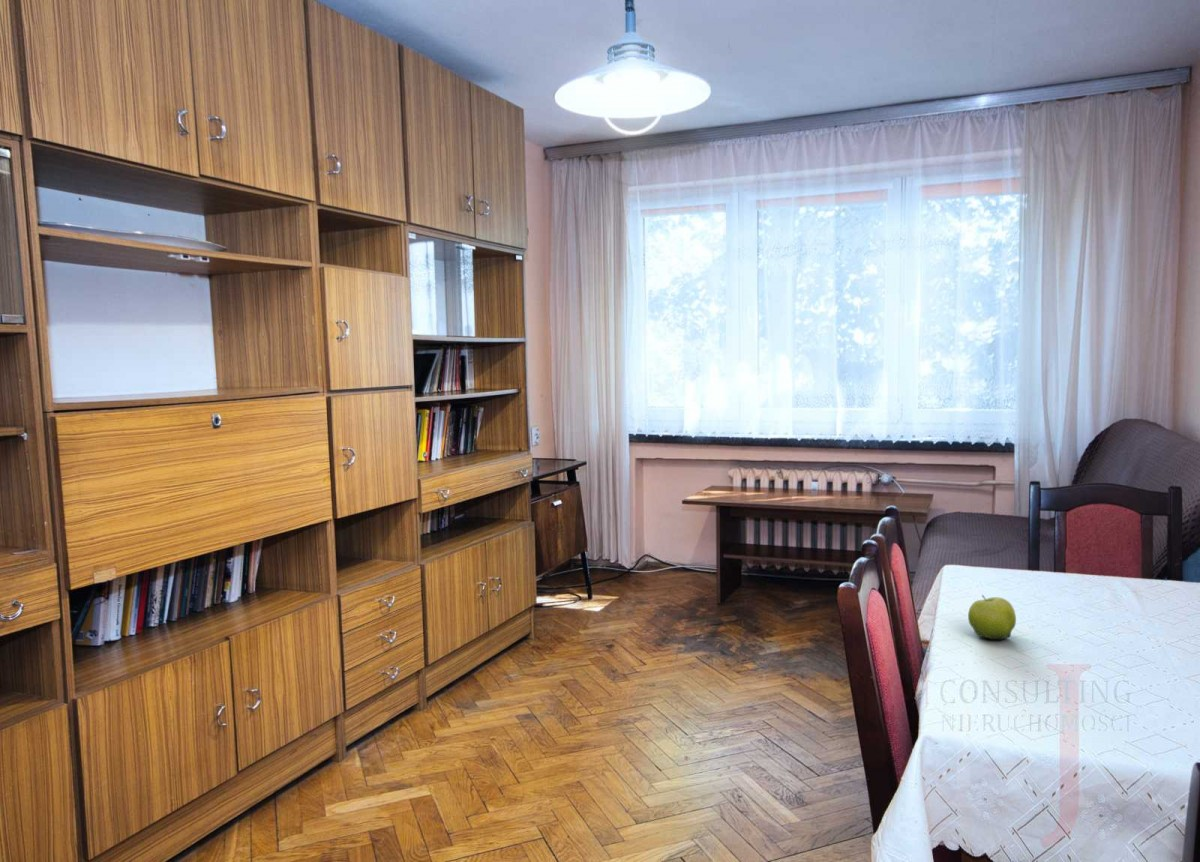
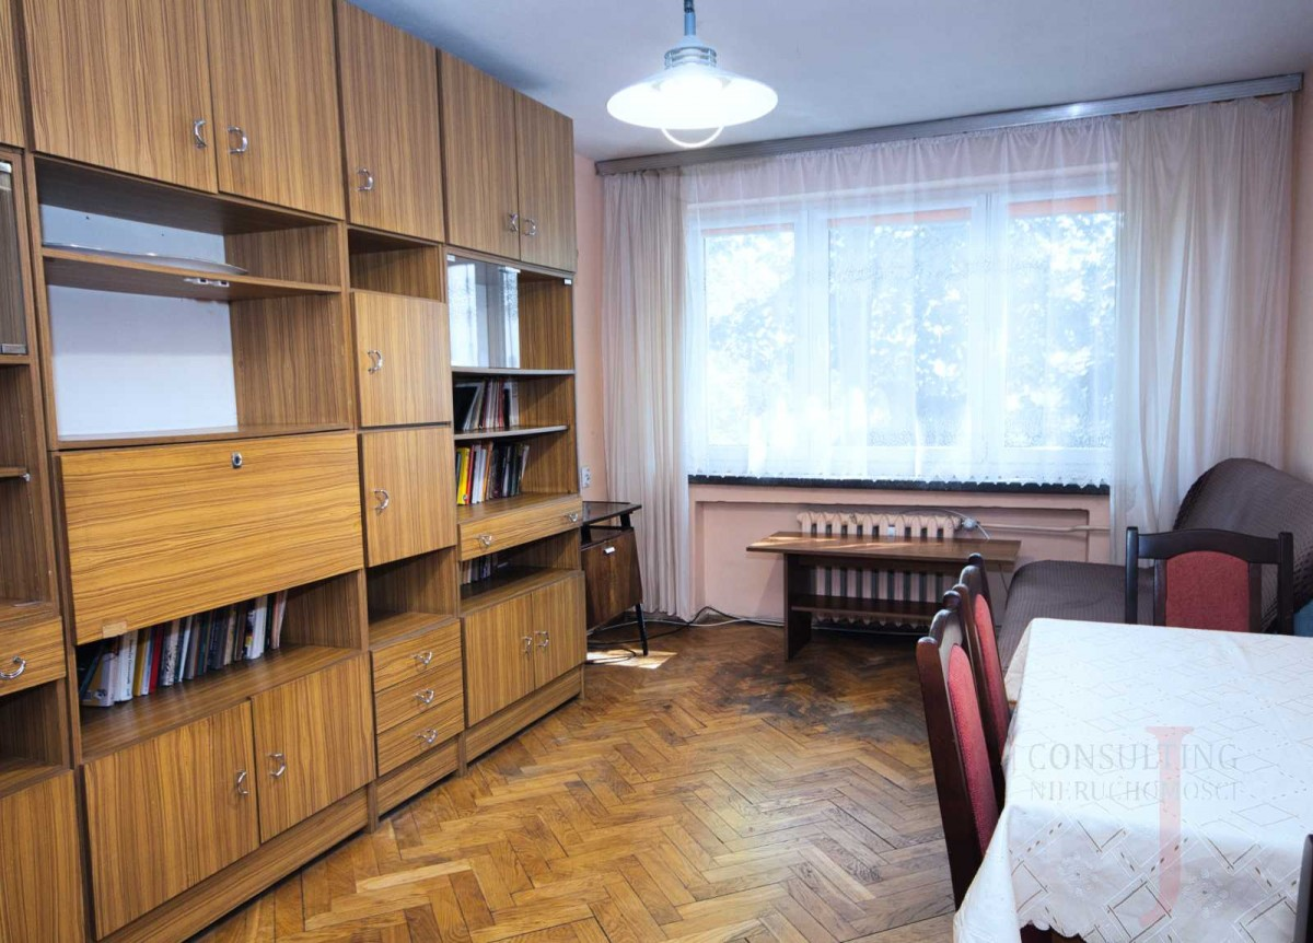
- fruit (991, 616)
